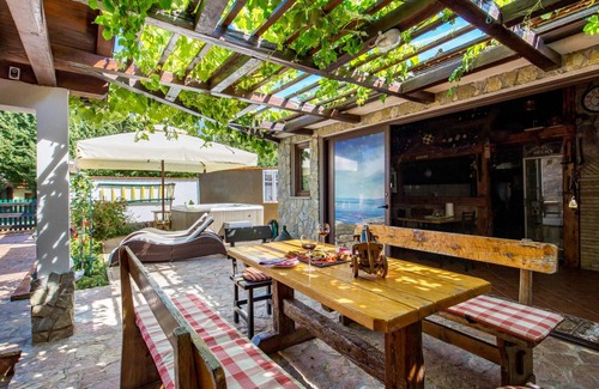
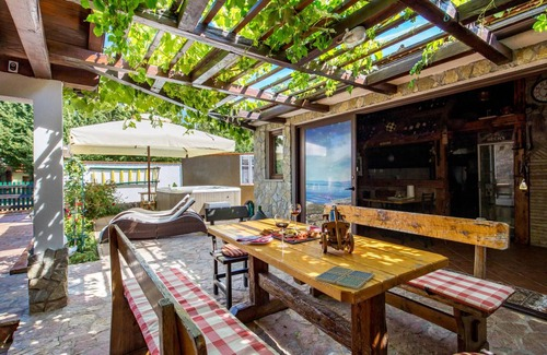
+ drink coaster (345, 276)
